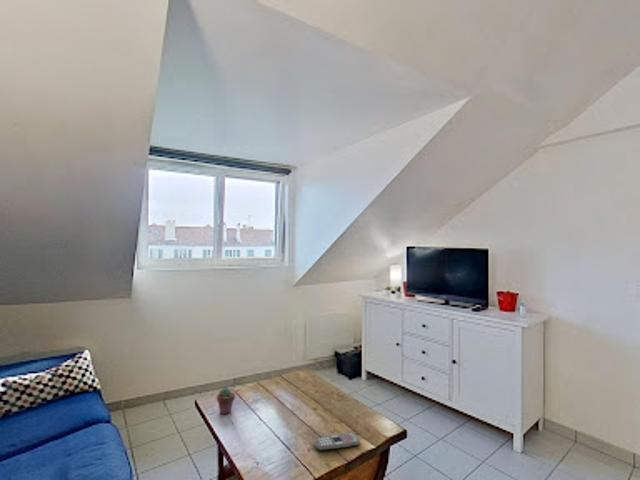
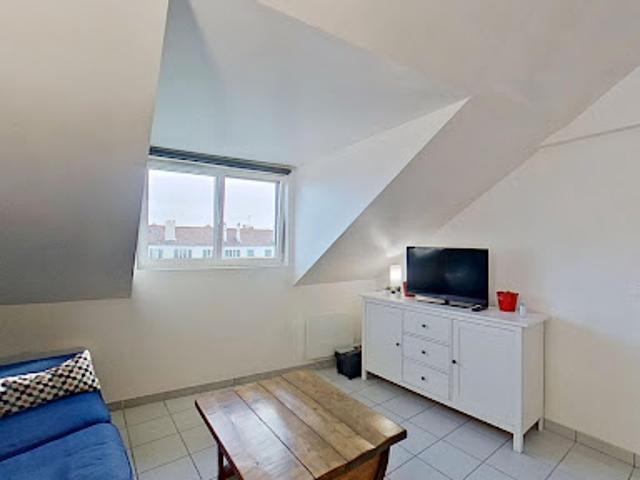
- remote control (336, 441)
- potted succulent (225, 399)
